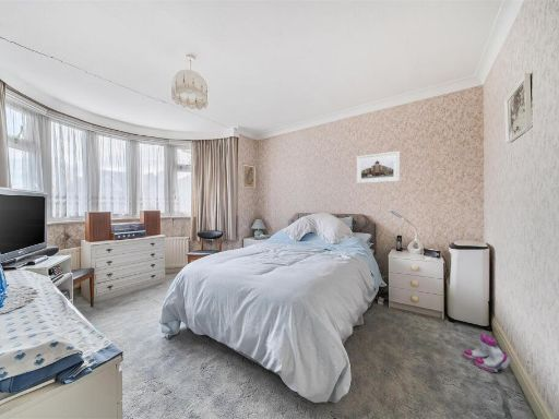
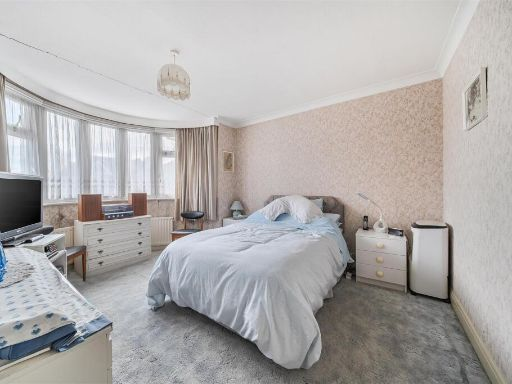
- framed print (377, 168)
- boots (485, 349)
